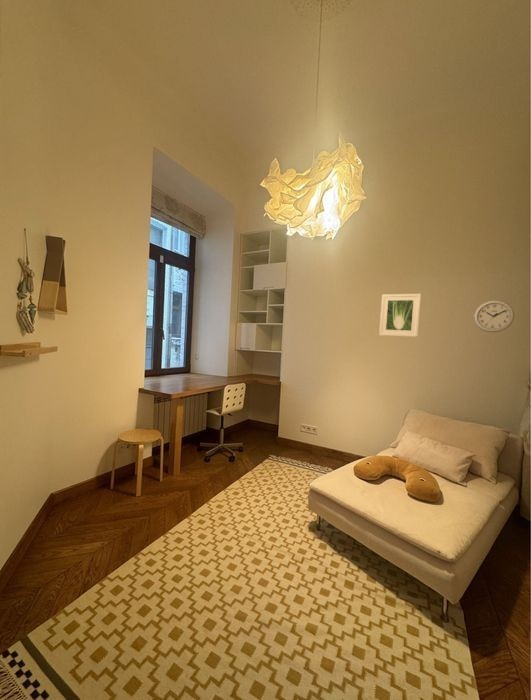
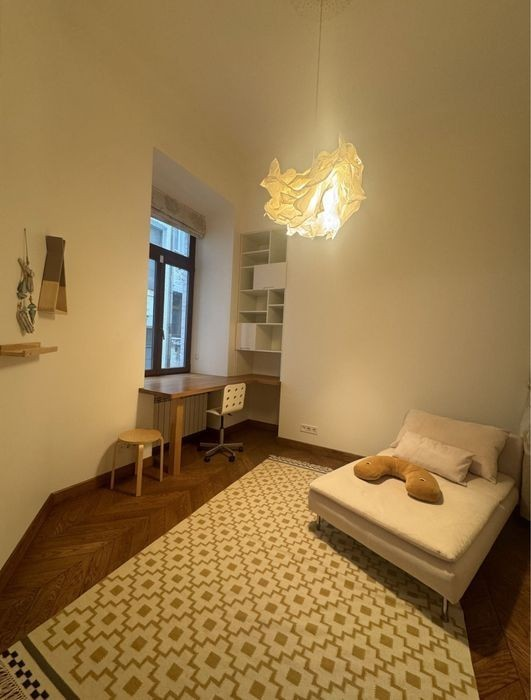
- wall clock (493, 316)
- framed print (399, 315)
